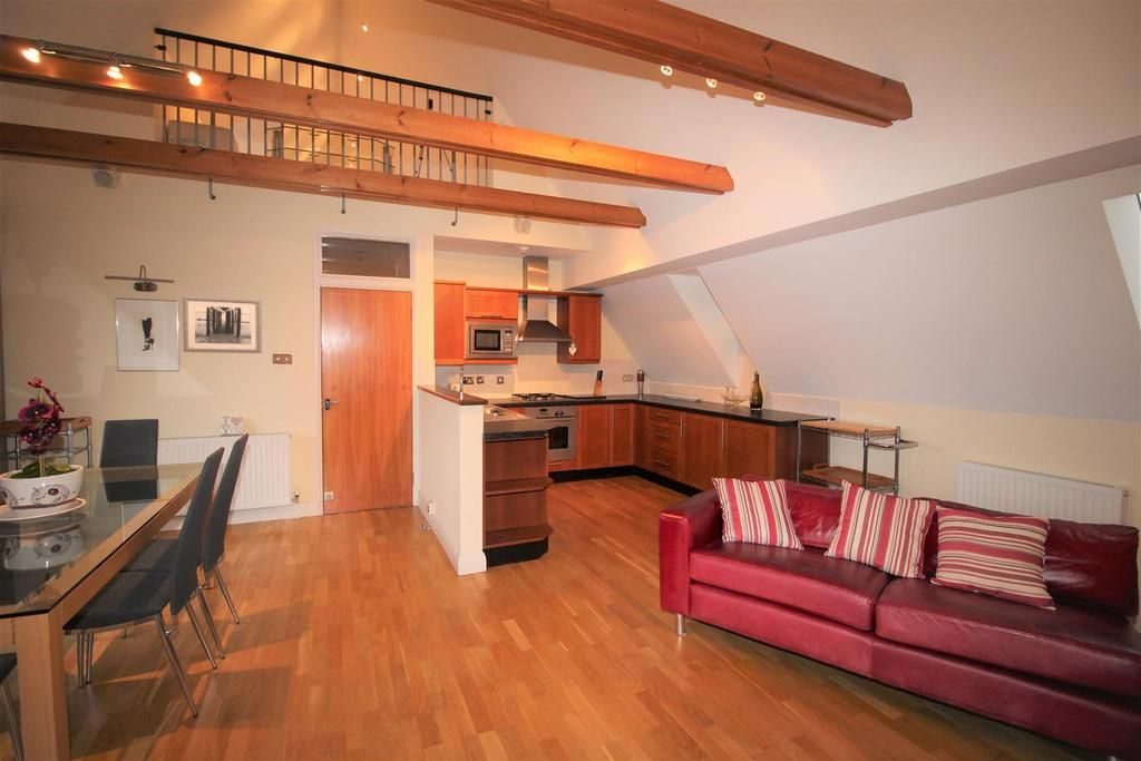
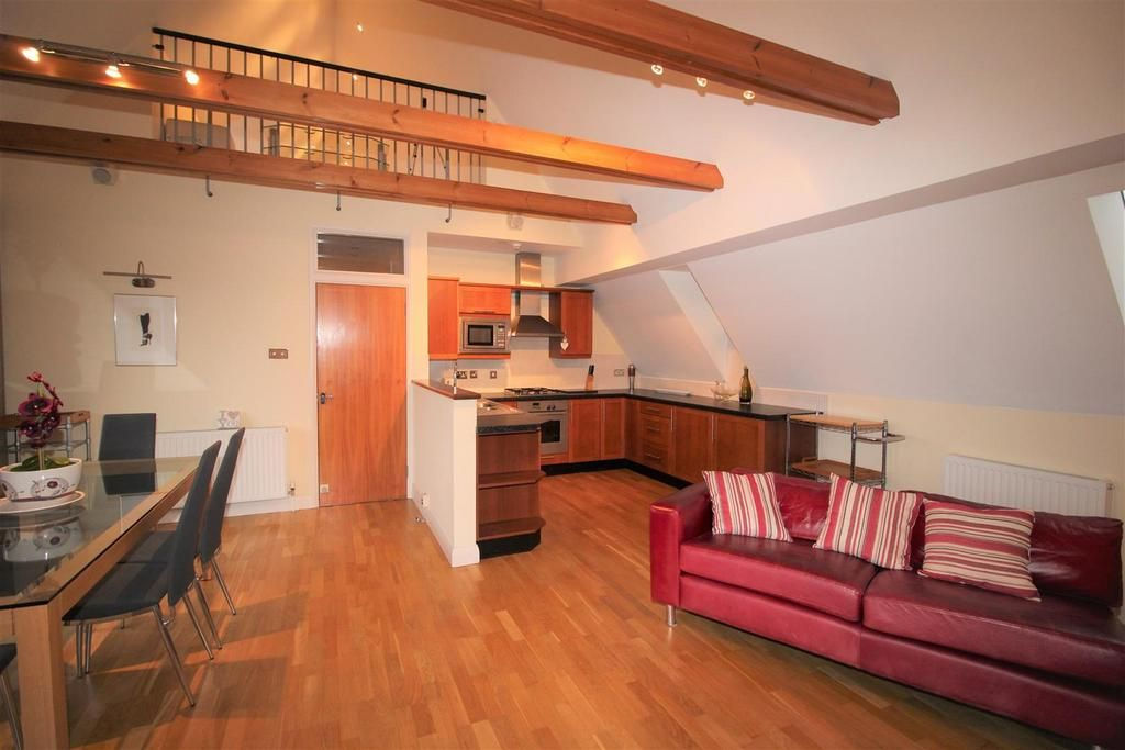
- wall art (223, 325)
